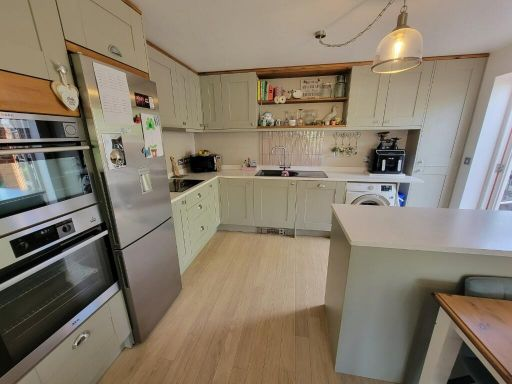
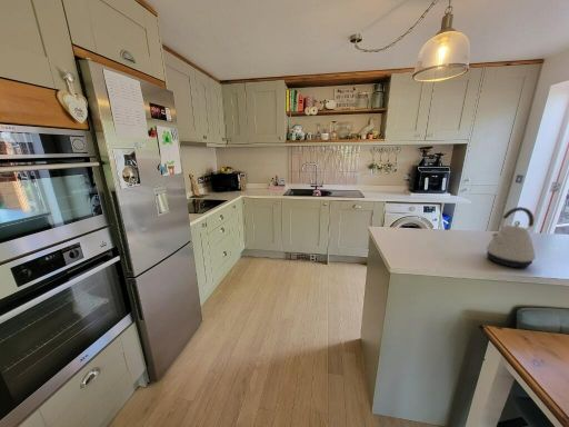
+ kettle (512, 235)
